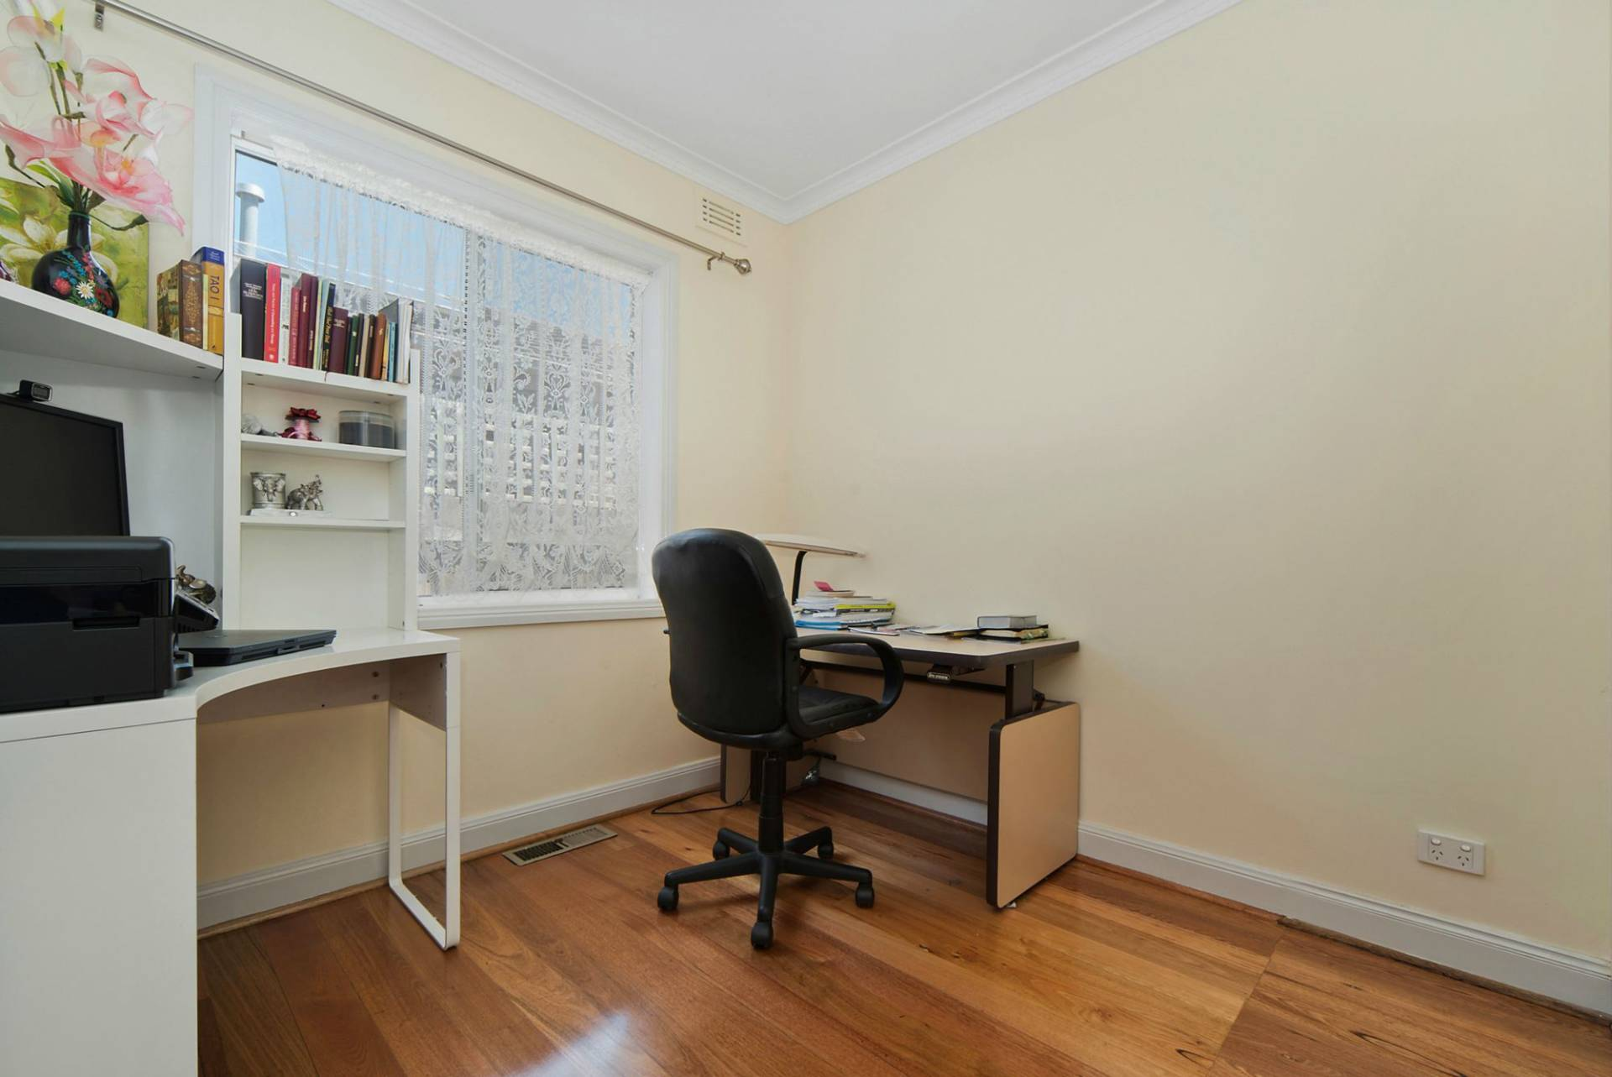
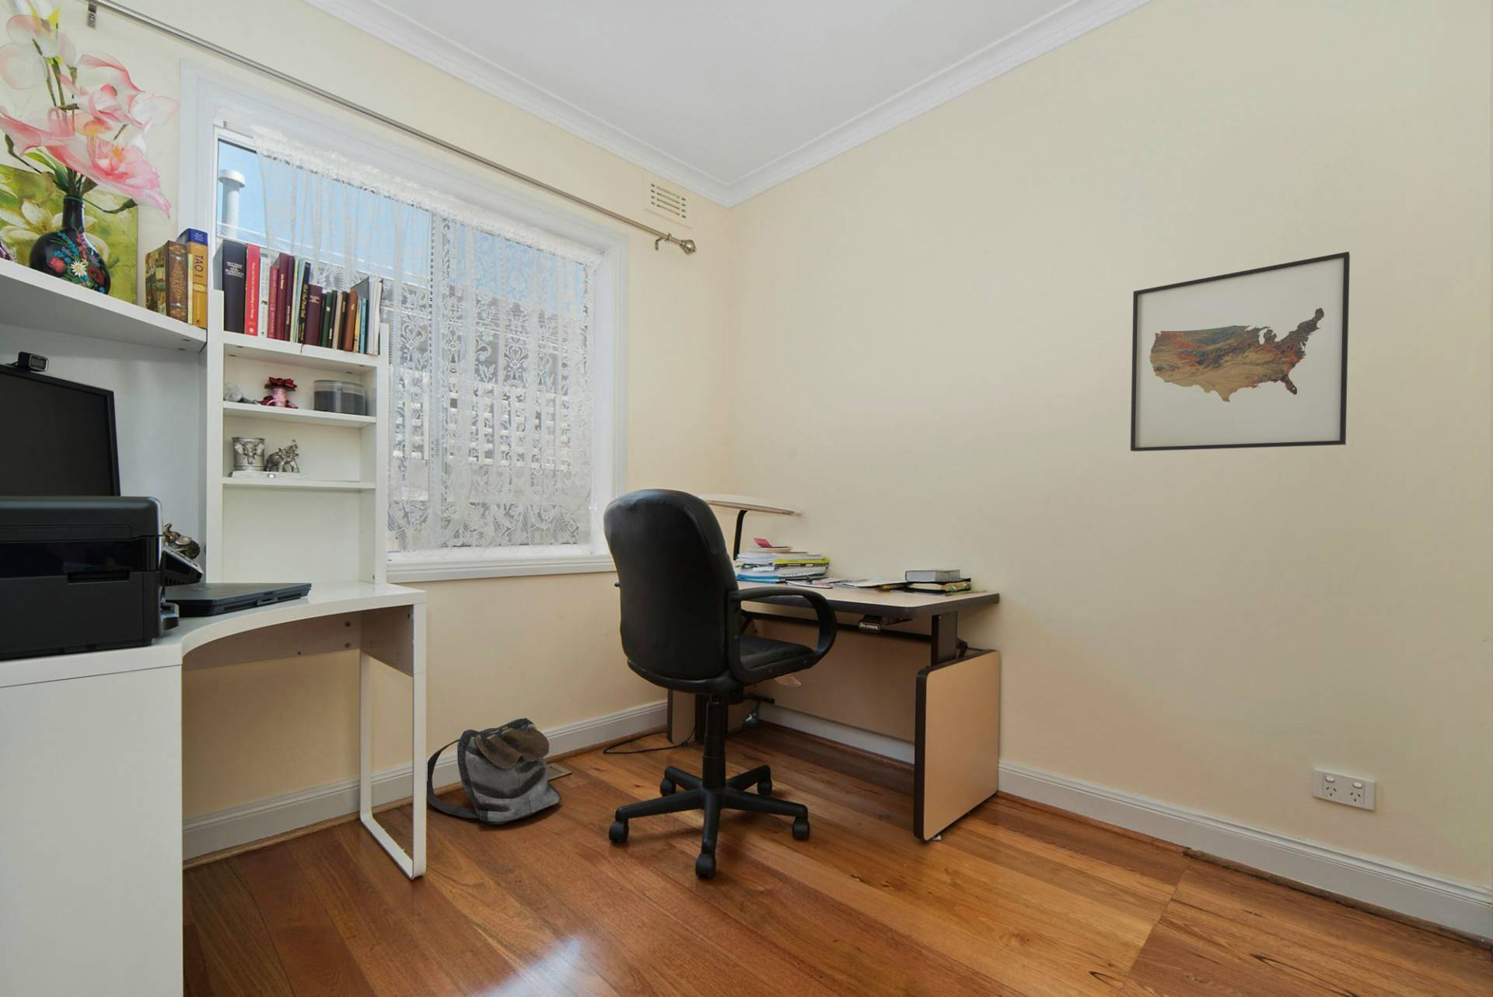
+ backpack (503, 763)
+ wall art (1230, 362)
